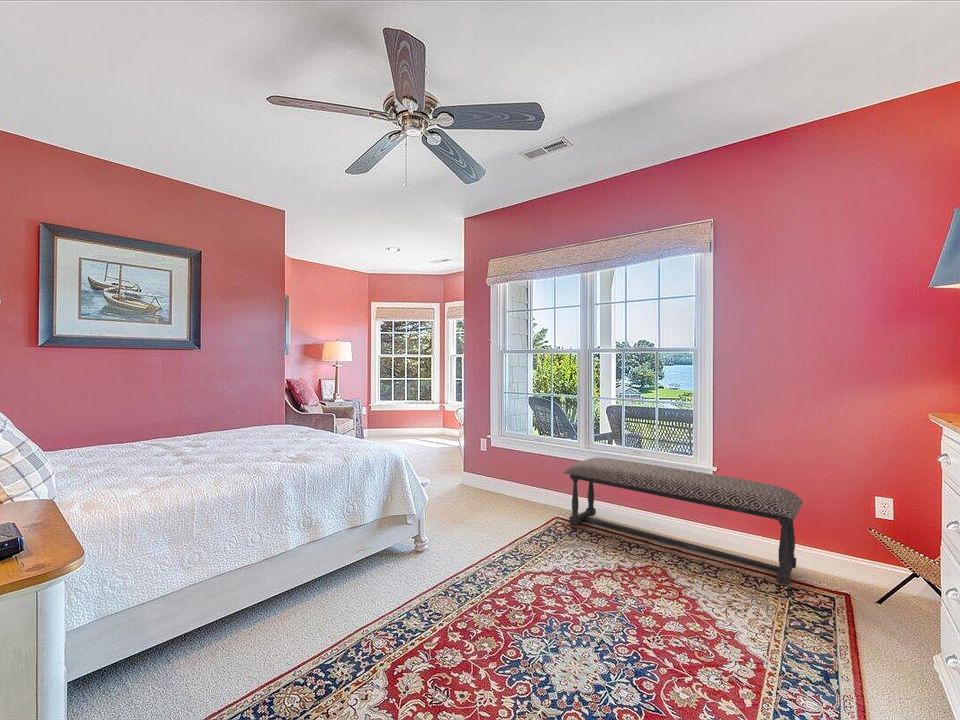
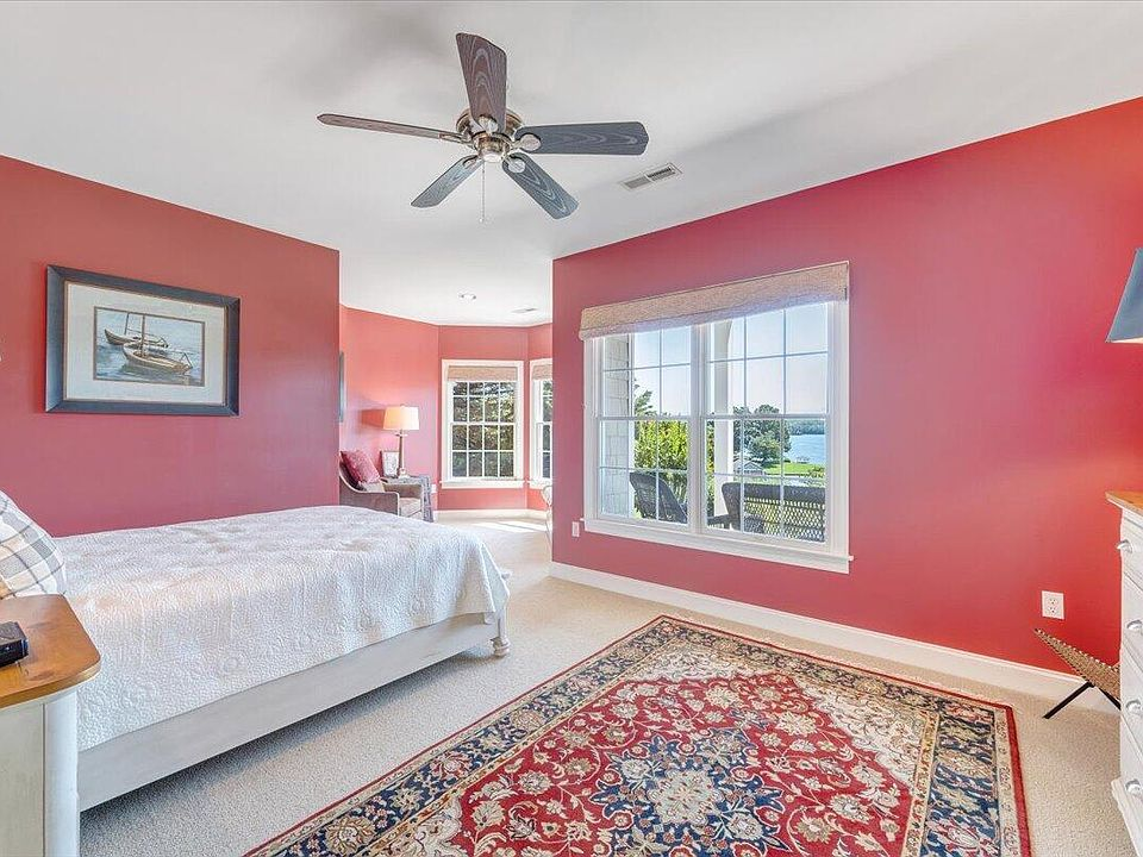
- bench (672, 498)
